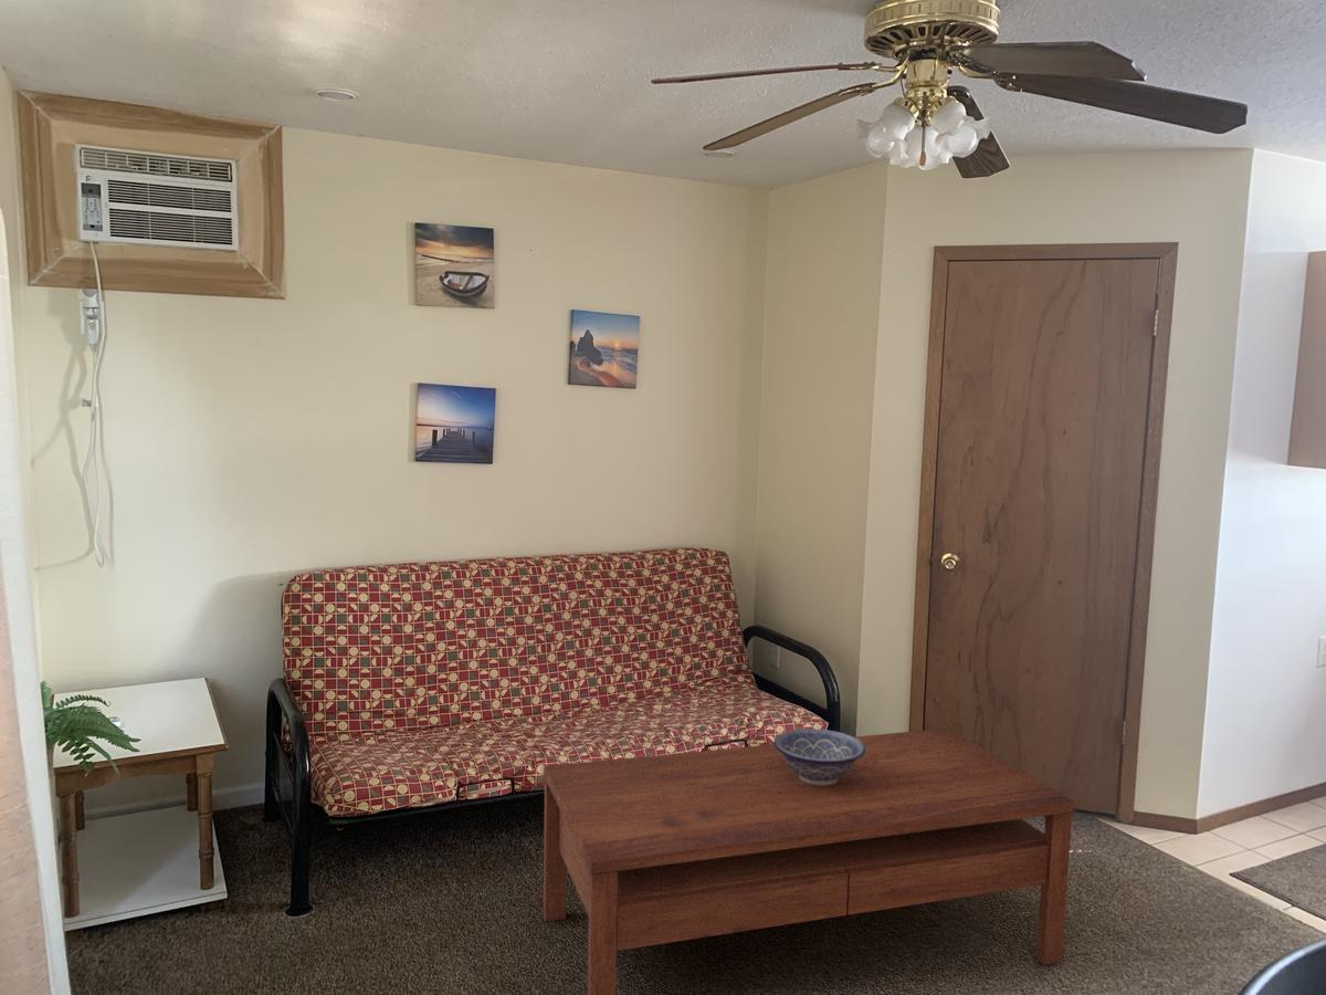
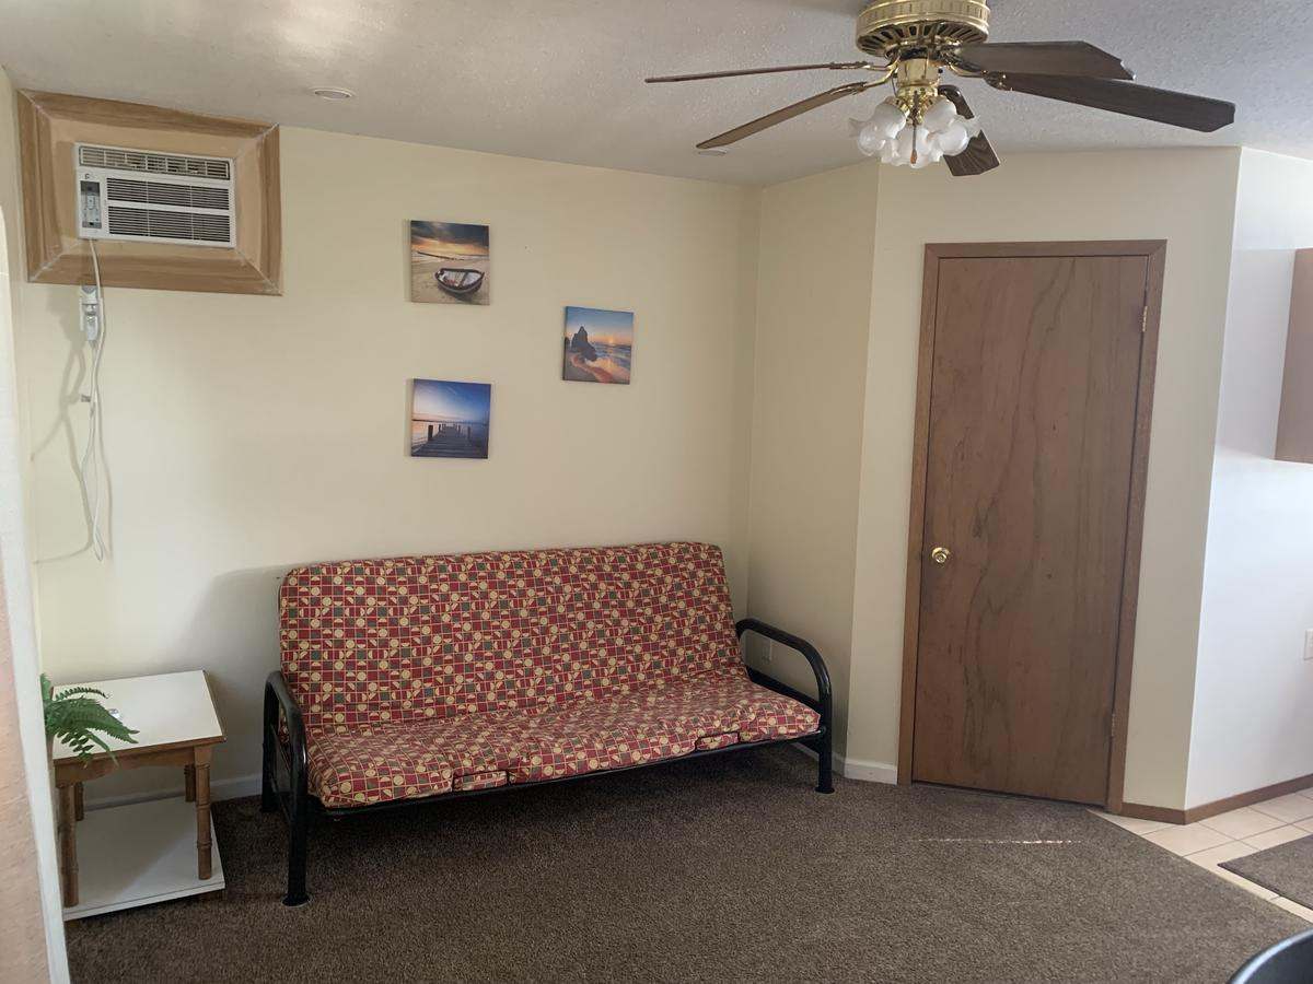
- coffee table (798, 861)
- decorative bowl (819, 760)
